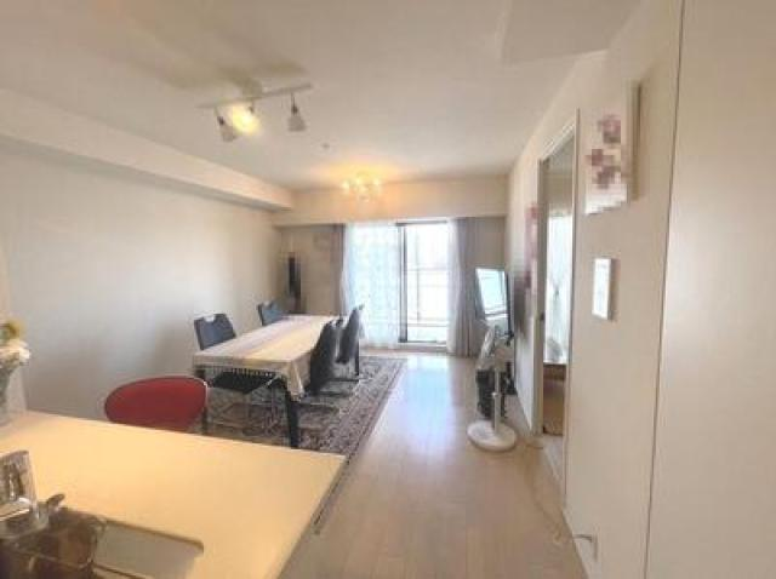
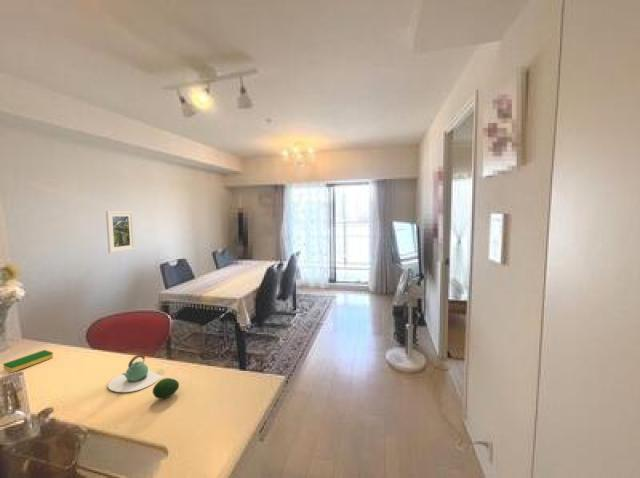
+ dish sponge (29, 360)
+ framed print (121, 231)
+ teapot (136, 367)
+ fruit (166, 387)
